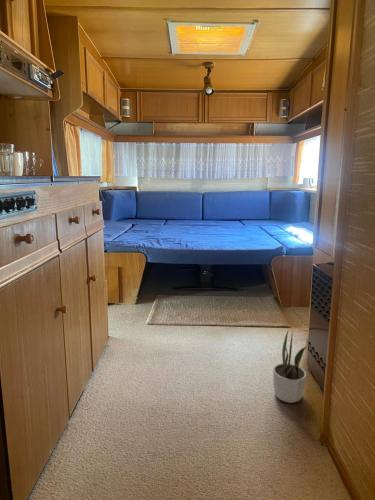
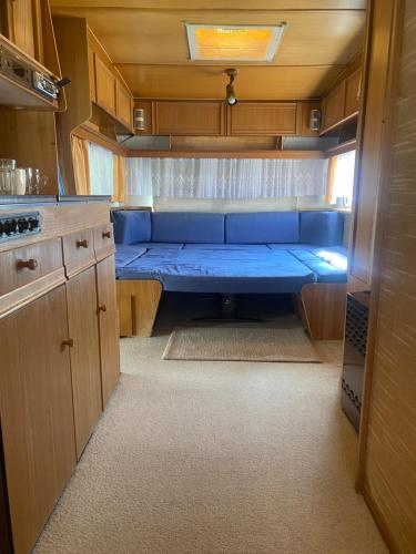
- potted plant (289, 363)
